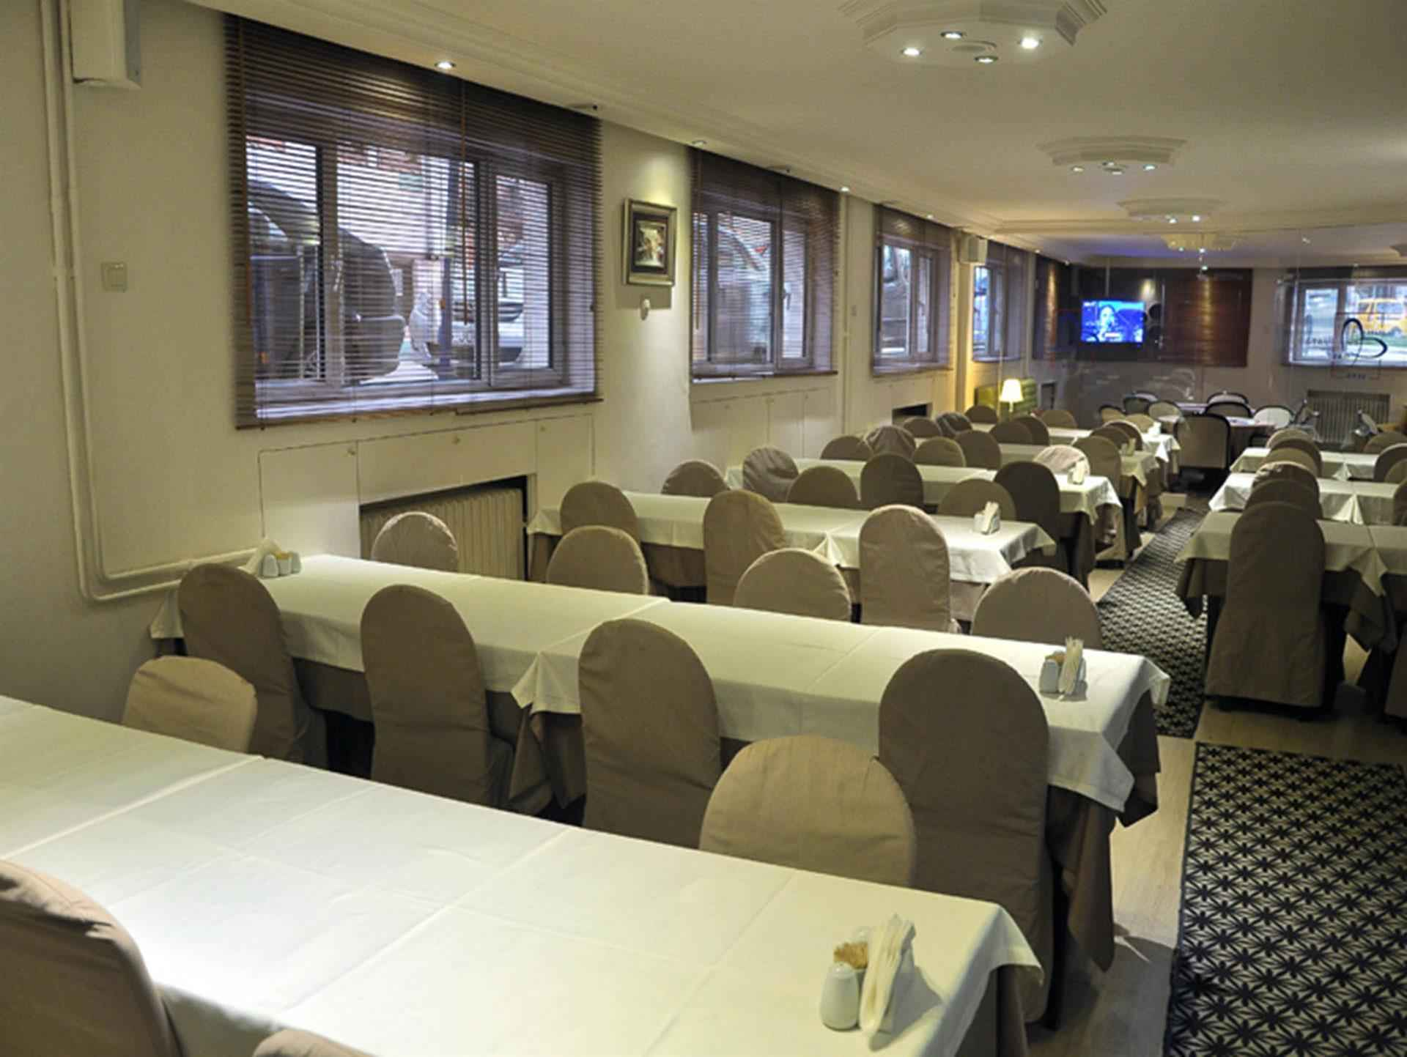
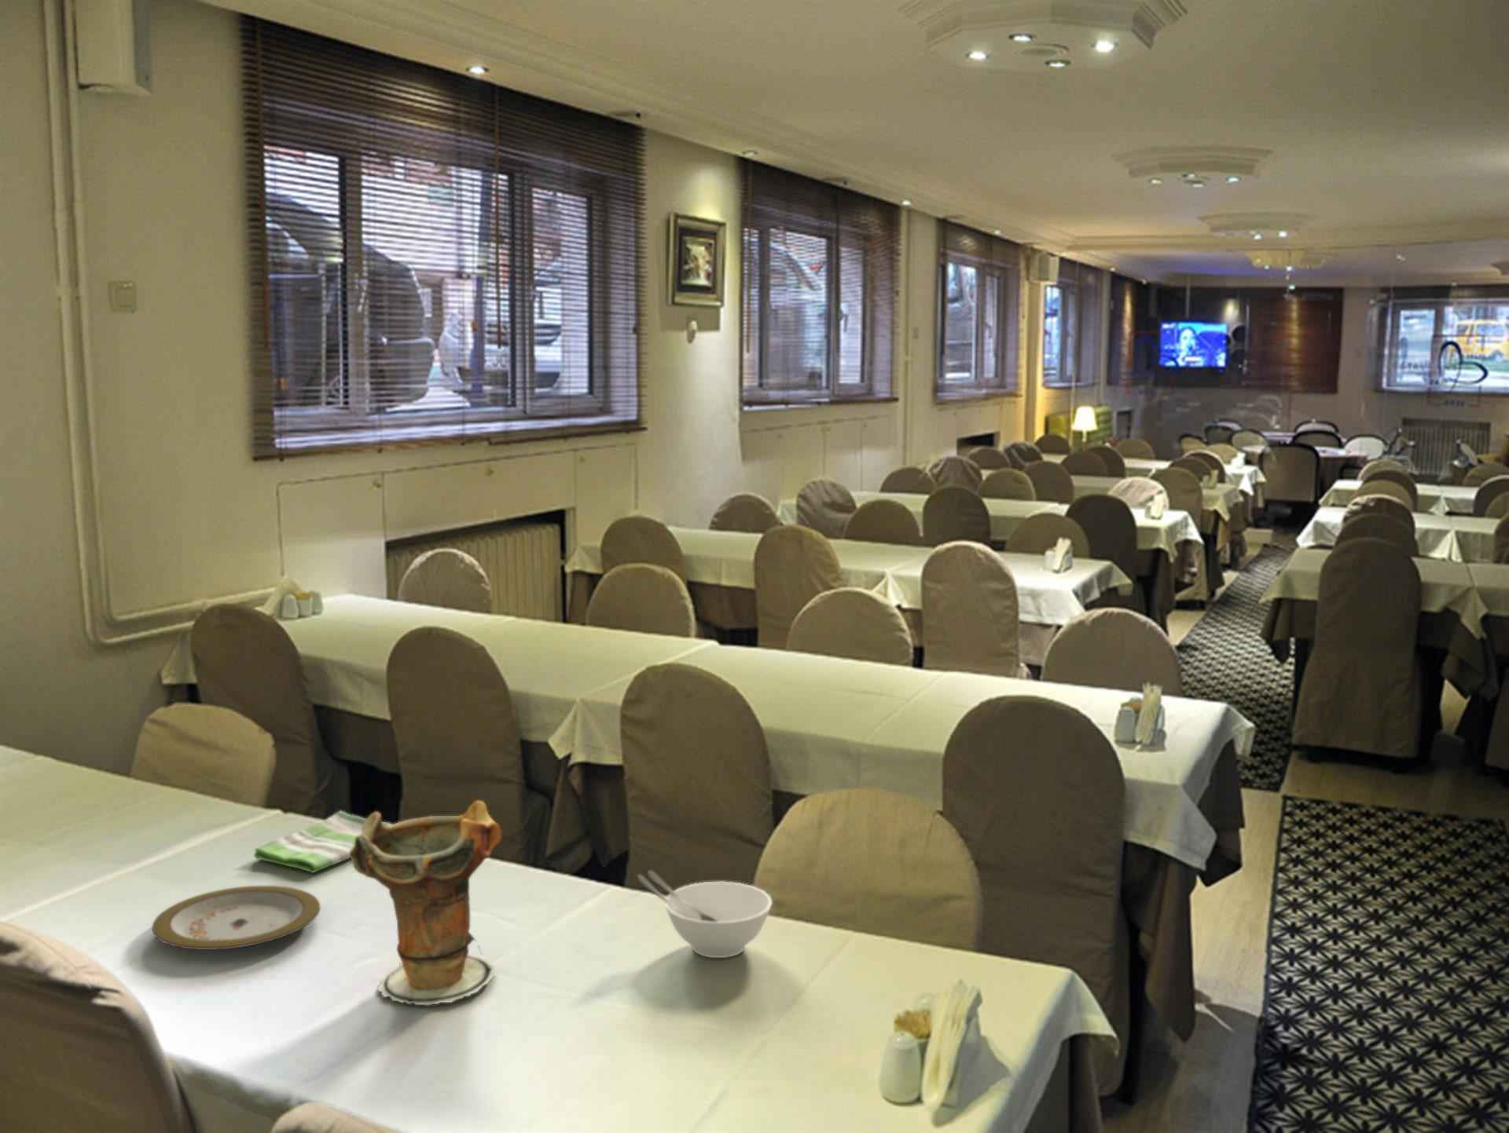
+ bowl (706, 910)
+ decorative vase (429, 896)
+ plate (237, 921)
+ dish towel (328, 840)
